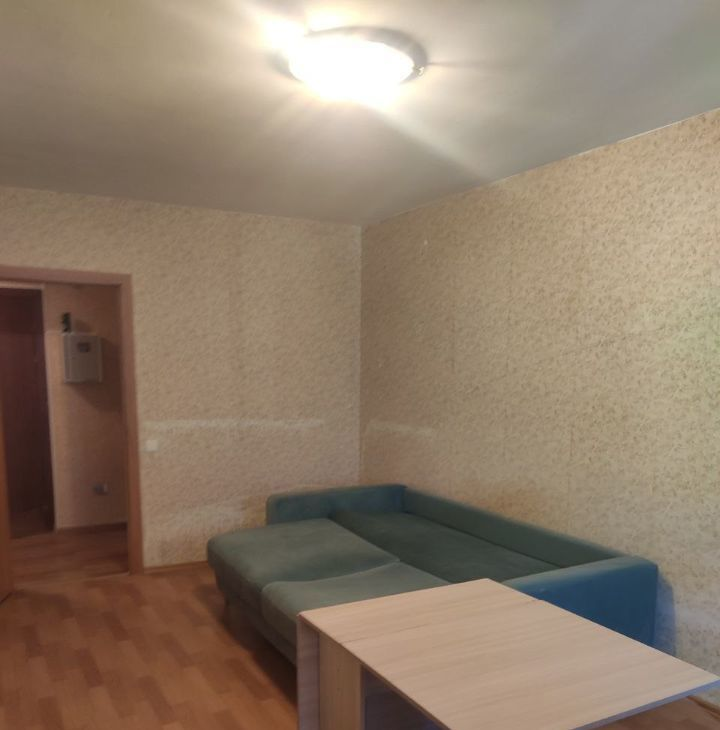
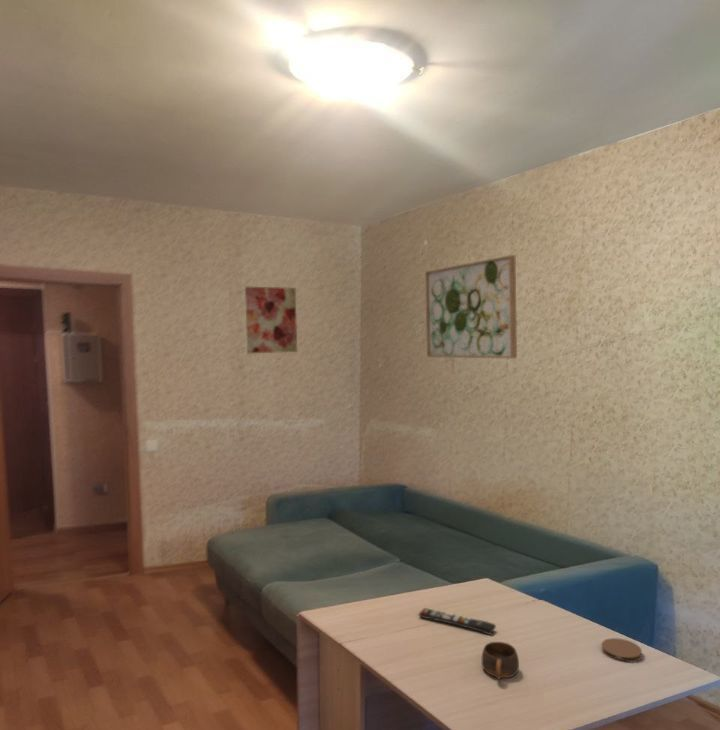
+ wall art (465, 311)
+ remote control (456, 620)
+ coaster (621, 650)
+ wall art (271, 320)
+ cup (498, 661)
